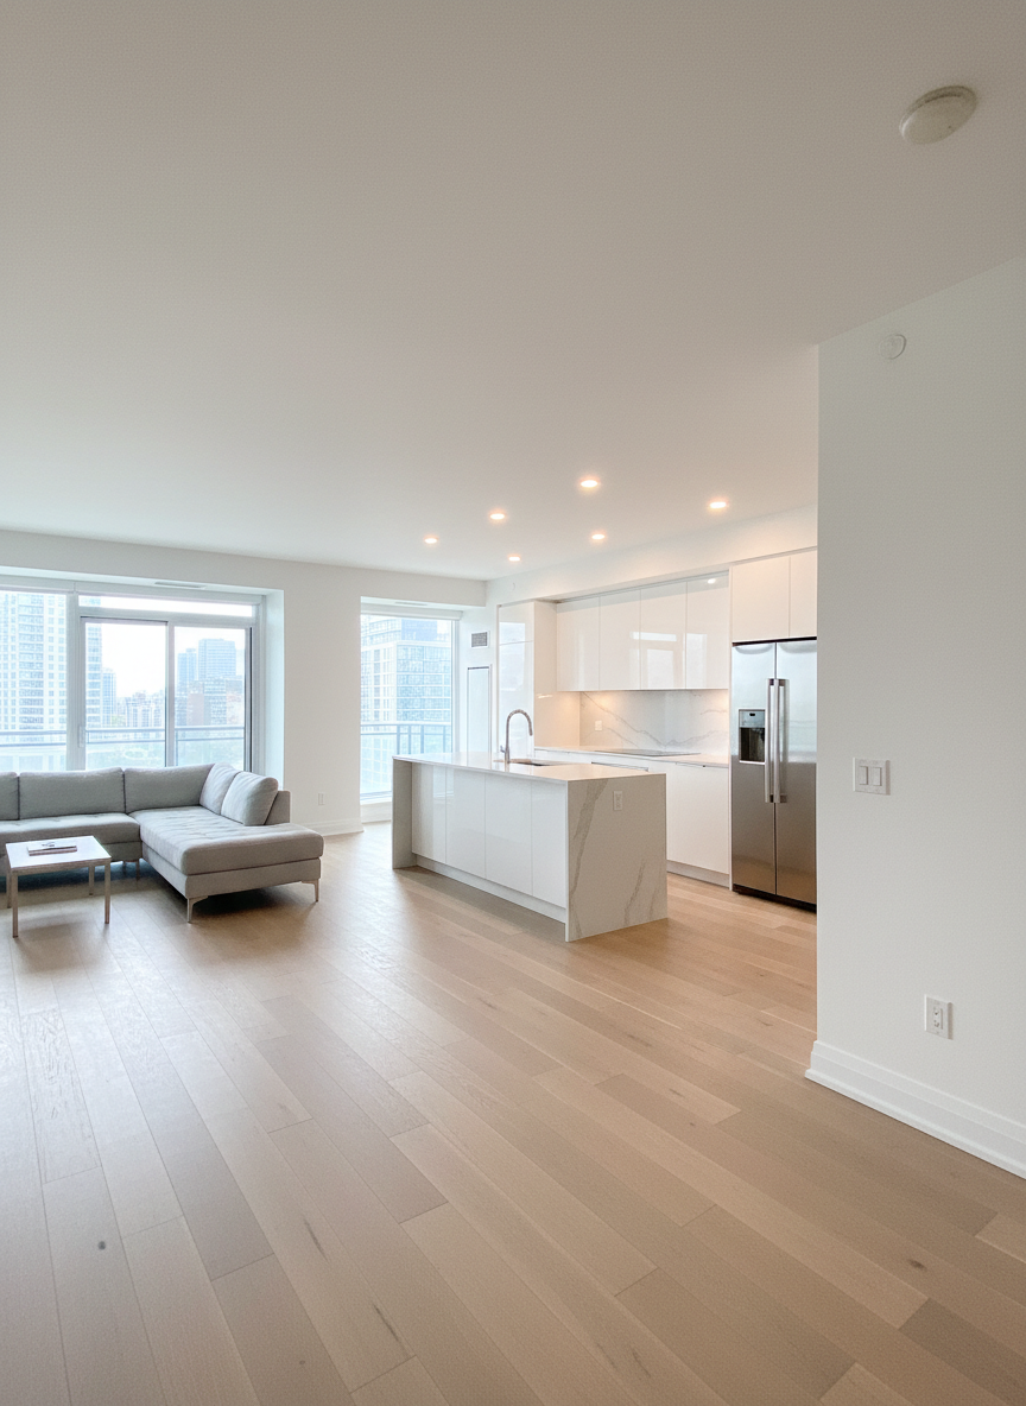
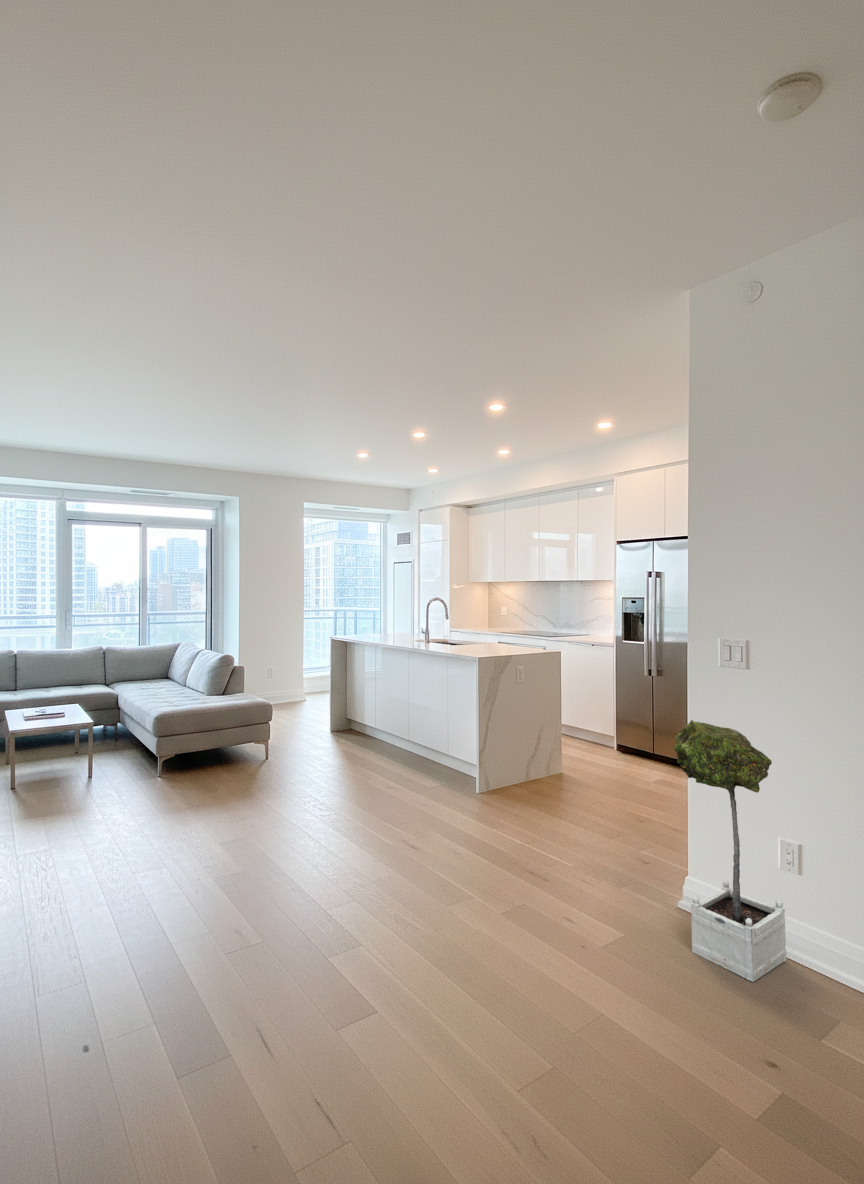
+ potted tree (733, 836)
